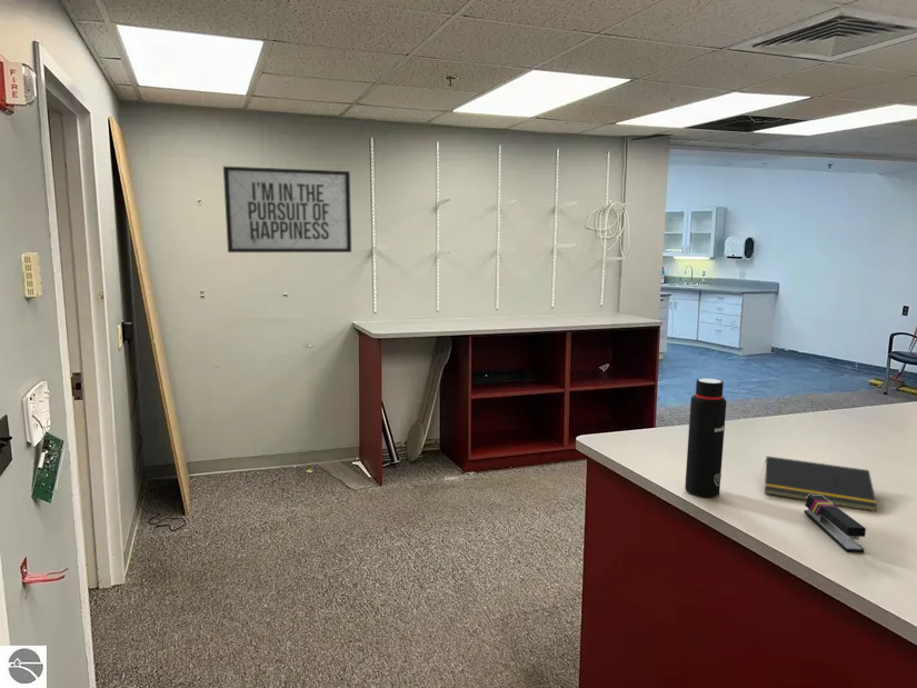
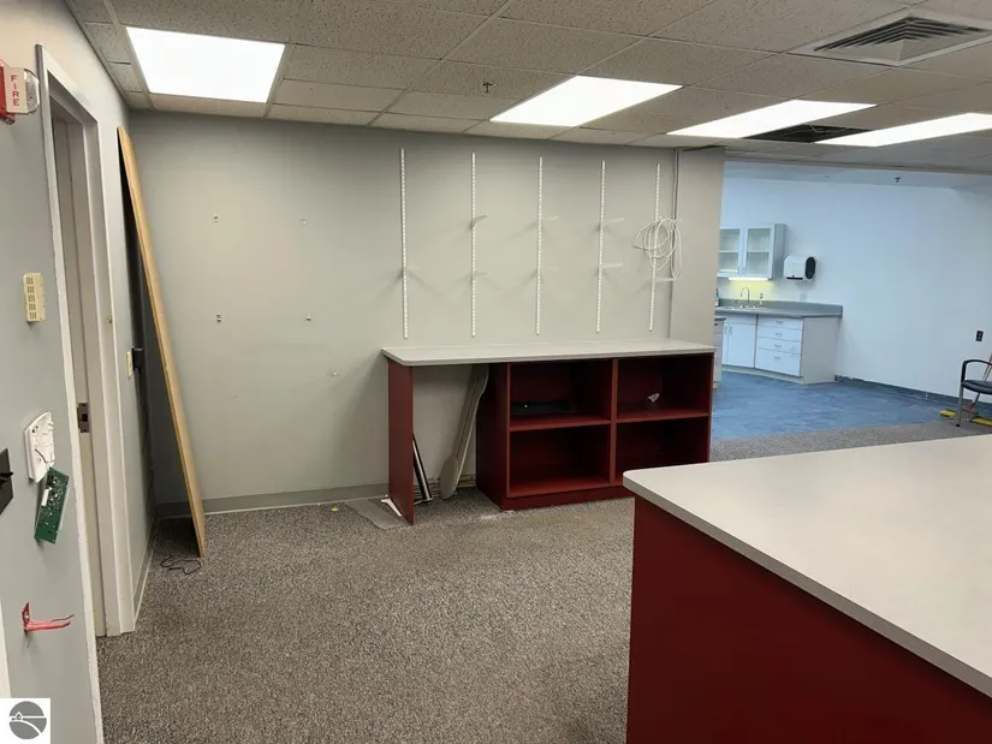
- water bottle (708, 436)
- notepad (817, 481)
- mirror (289, 210)
- stapler (833, 519)
